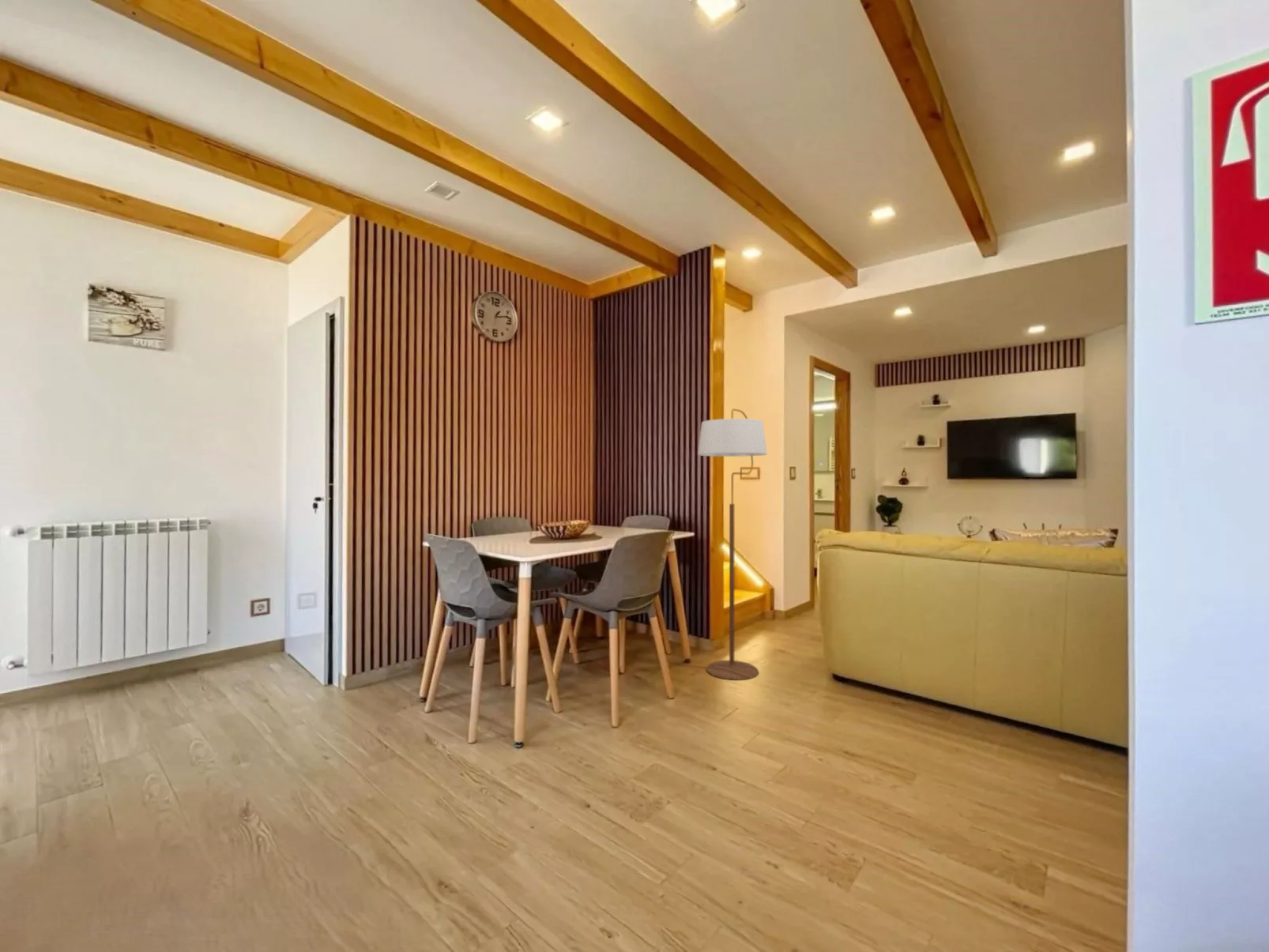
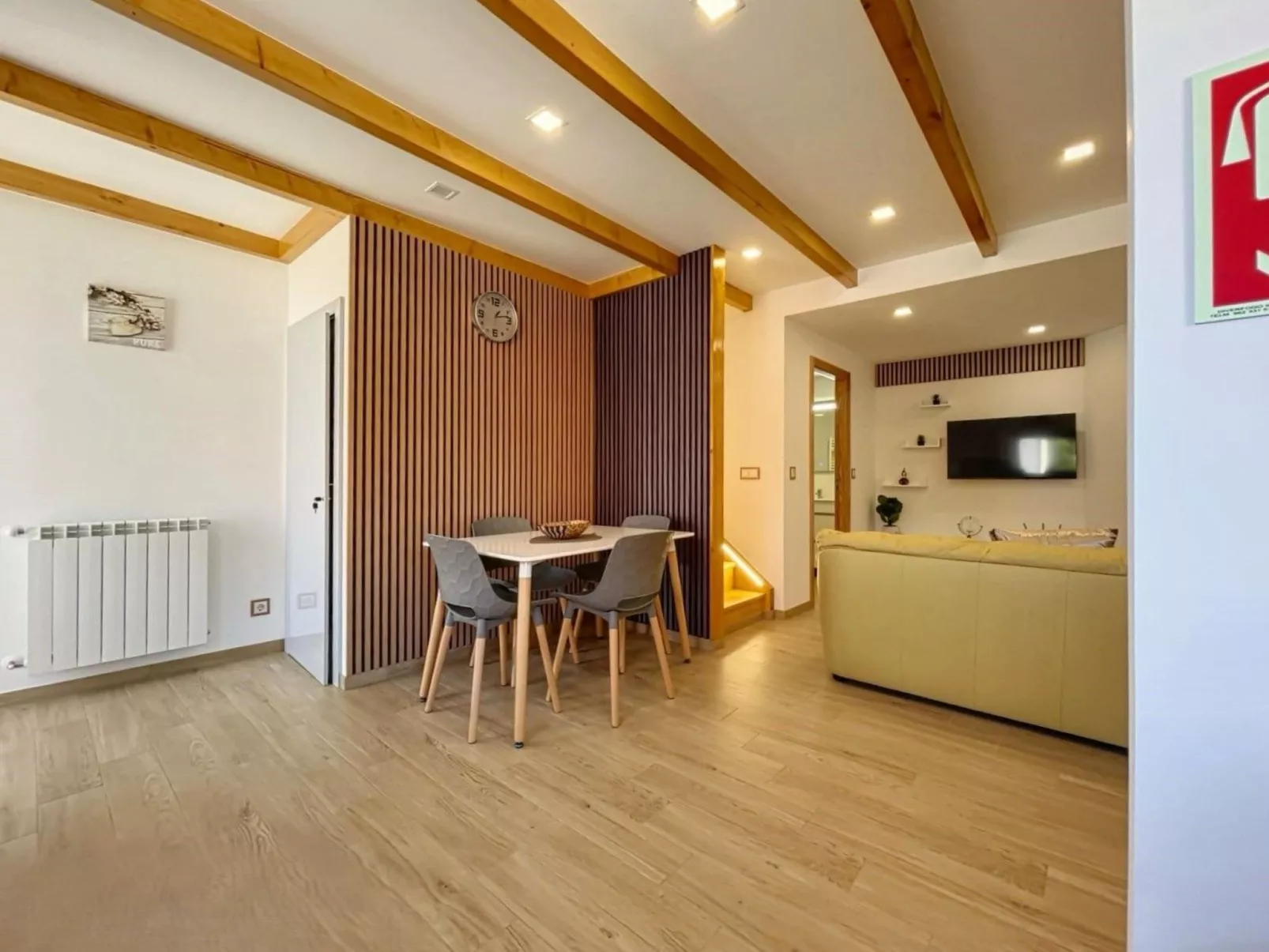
- floor lamp (733, 538)
